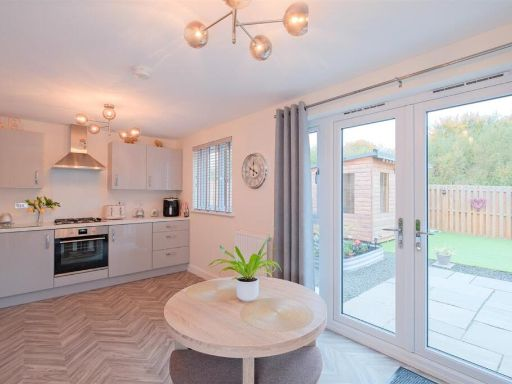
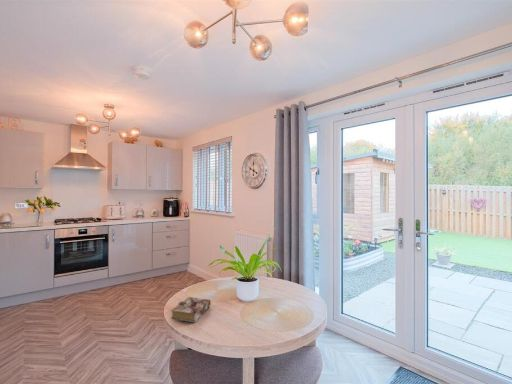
+ book (191, 308)
